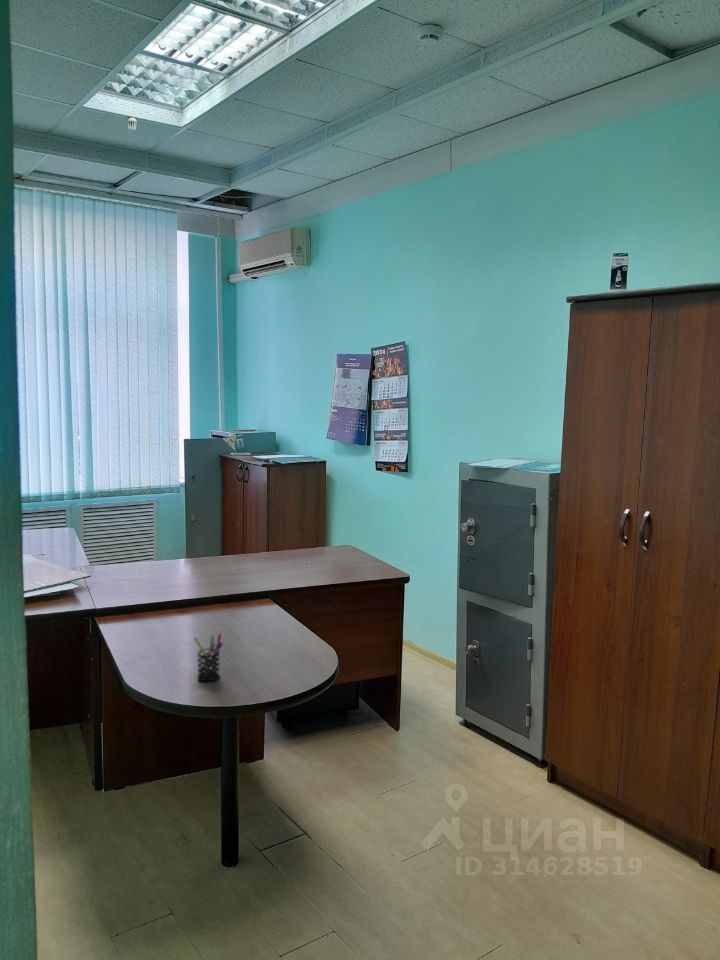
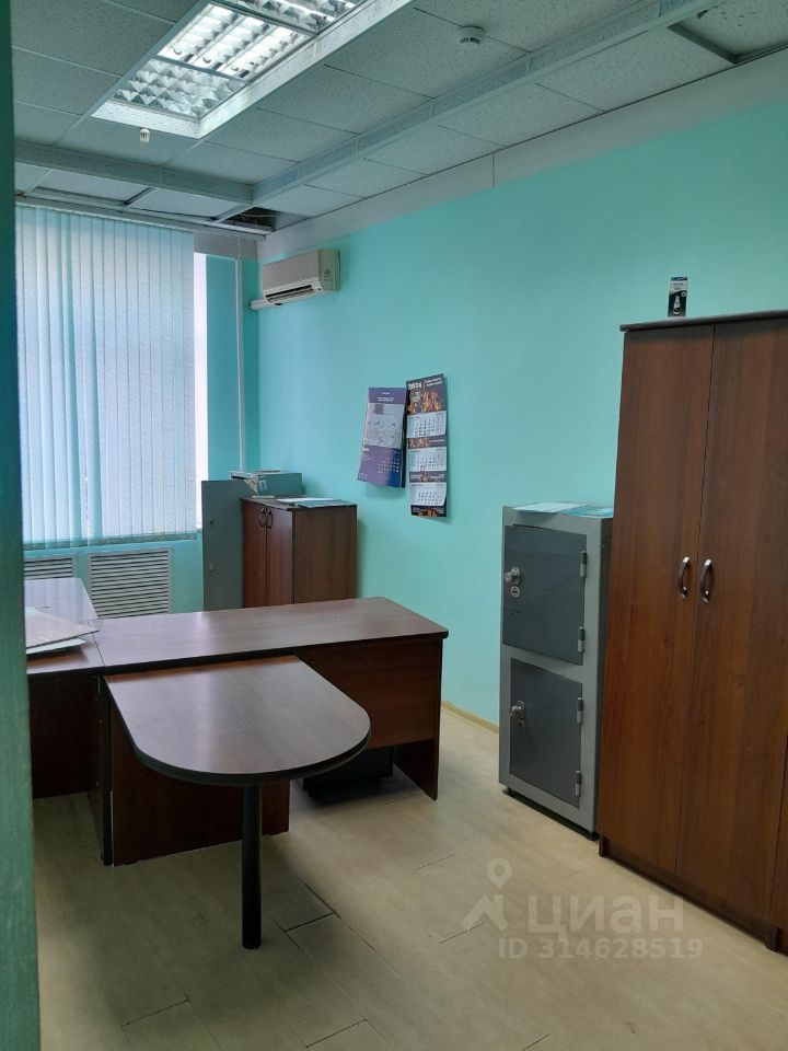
- pen holder (210, 654)
